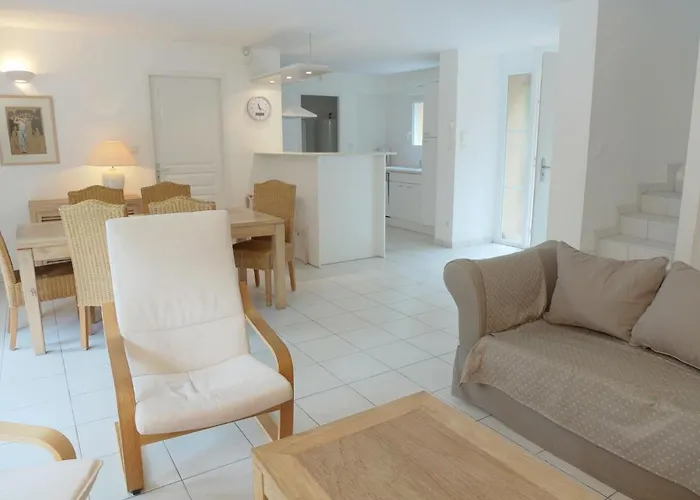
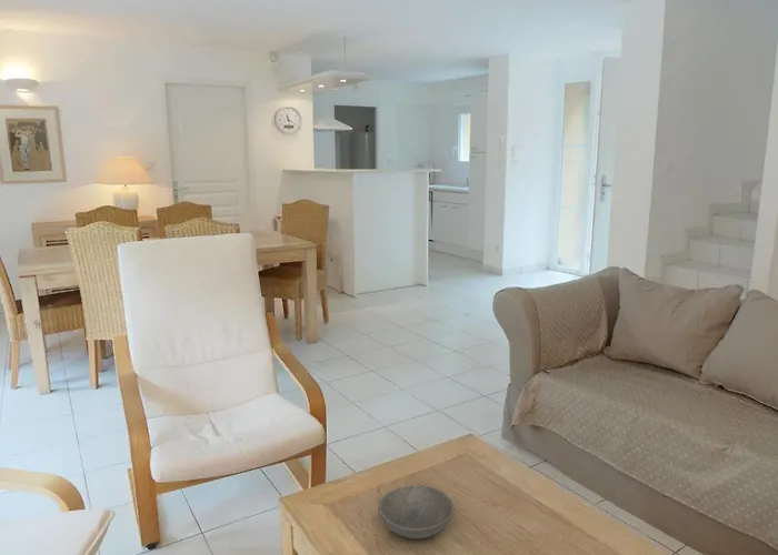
+ soup bowl (416, 516)
